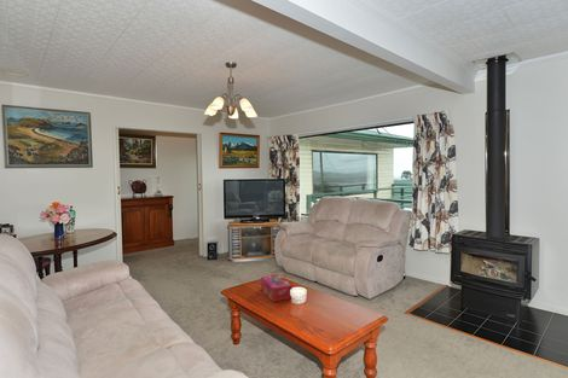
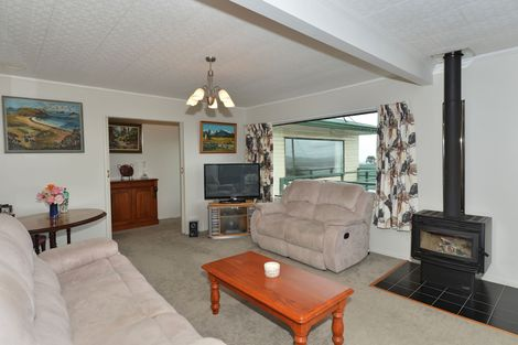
- tissue box (276, 286)
